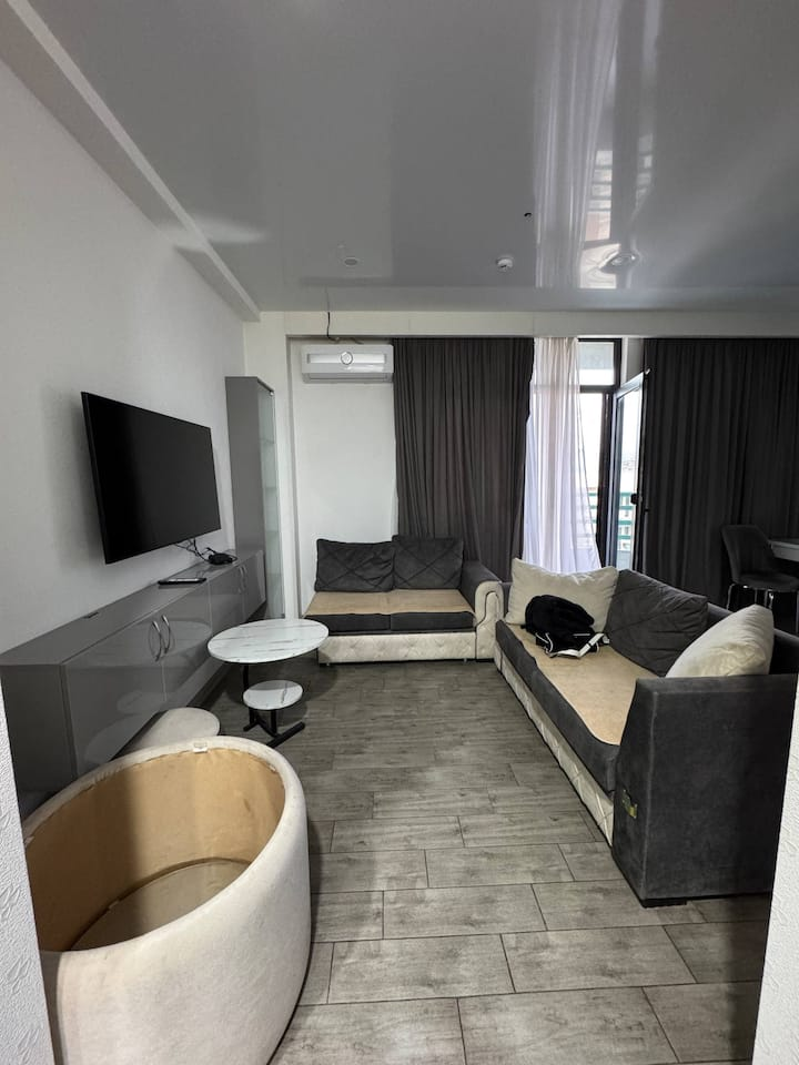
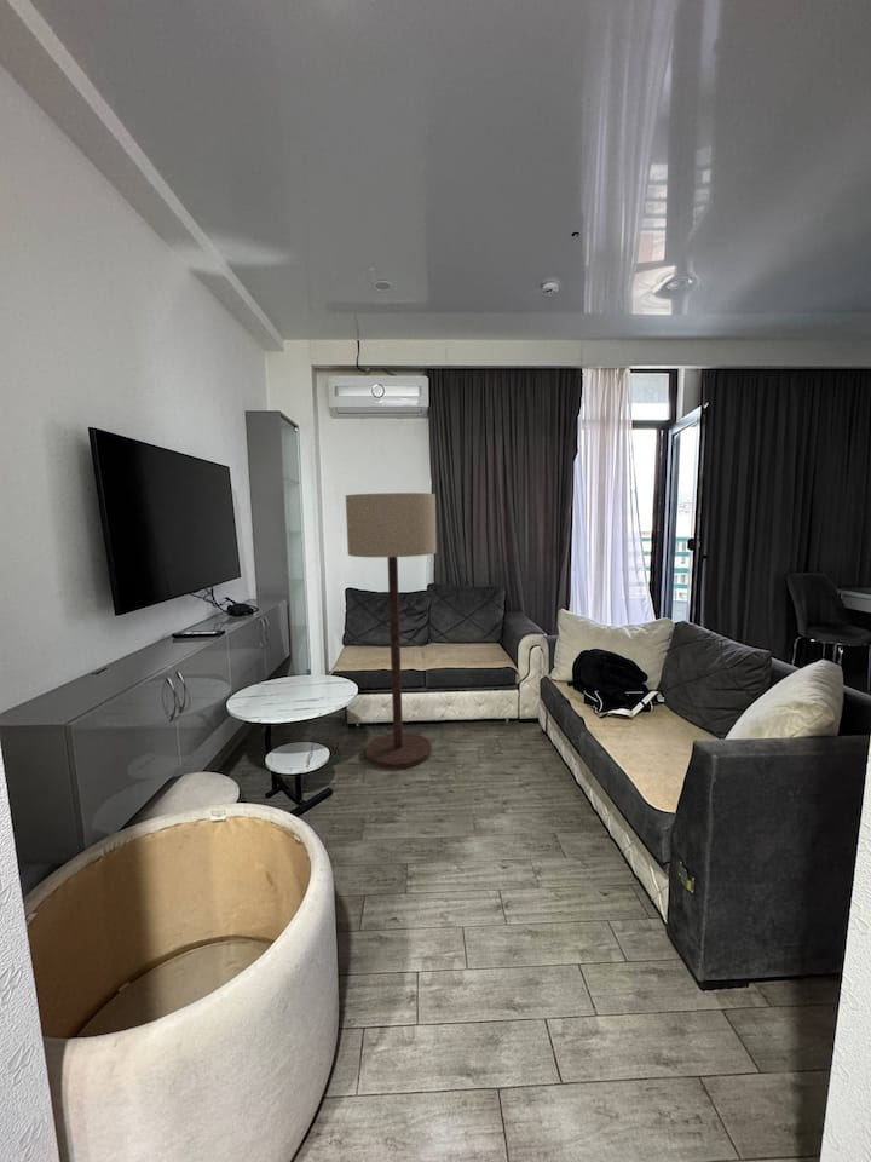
+ floor lamp (394, 627)
